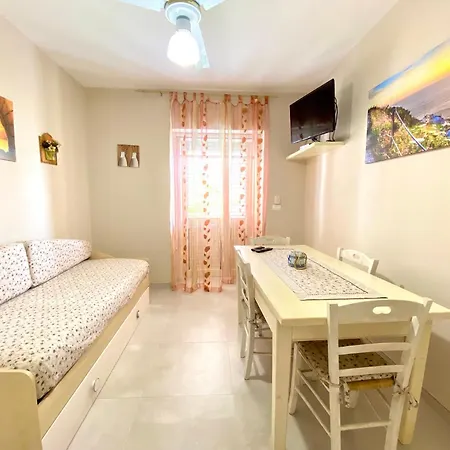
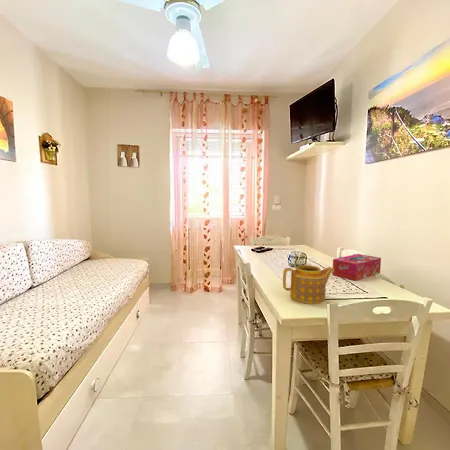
+ teapot (309, 282)
+ tissue box (356, 266)
